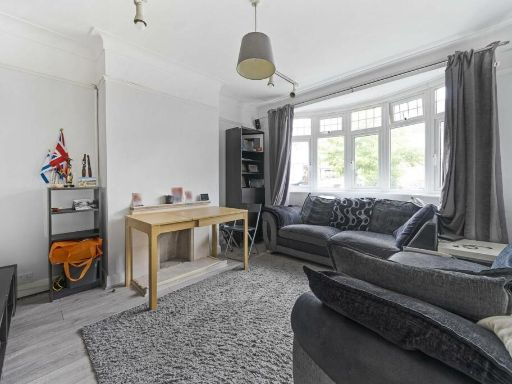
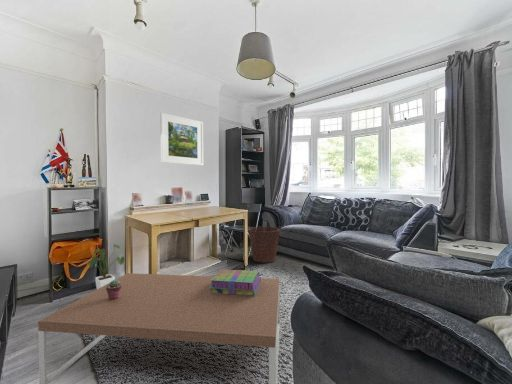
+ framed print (183, 140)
+ potted succulent (113, 288)
+ house plant (108, 270)
+ stack of books (236, 280)
+ basket (264, 244)
+ coffee table (181, 322)
